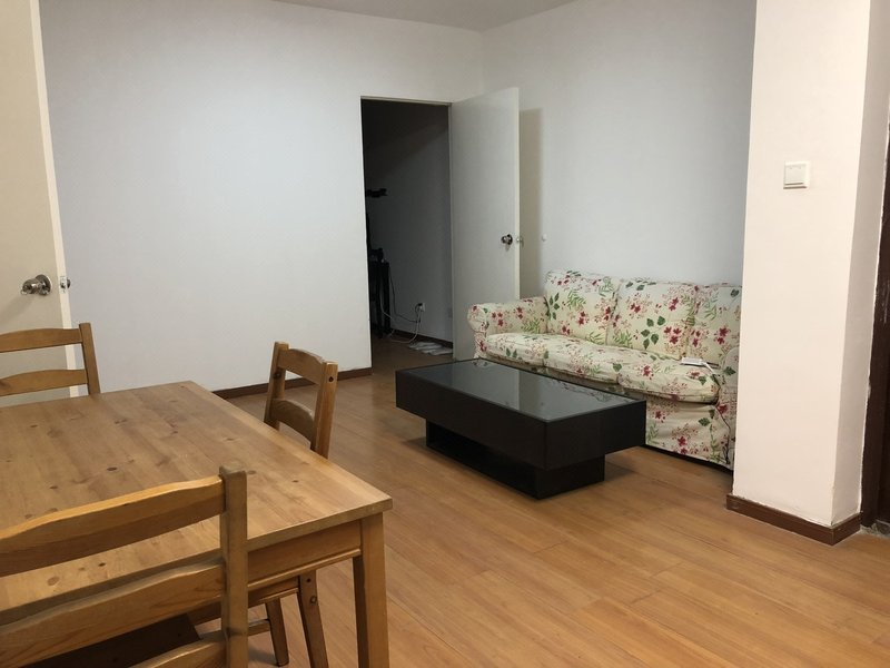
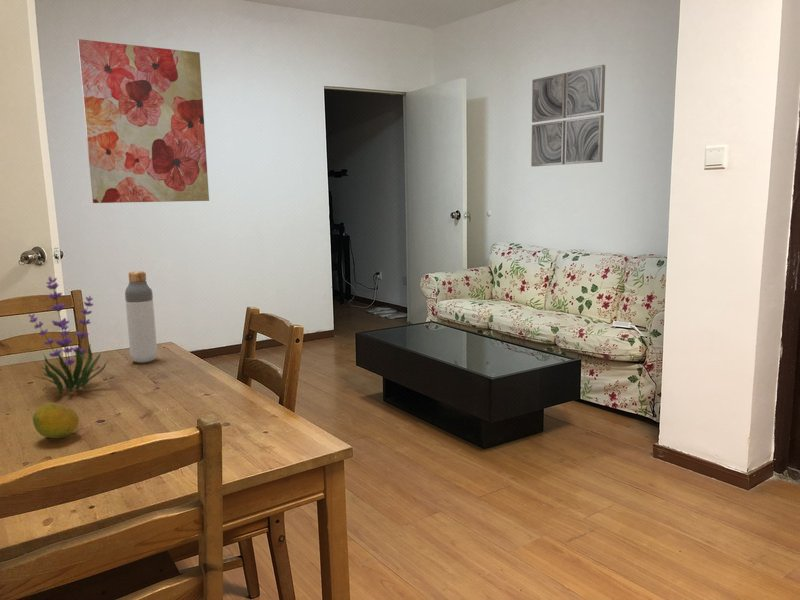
+ wall art (566, 120)
+ fruit (56, 420)
+ bottle (140, 316)
+ plant (66, 334)
+ wall art (147, 125)
